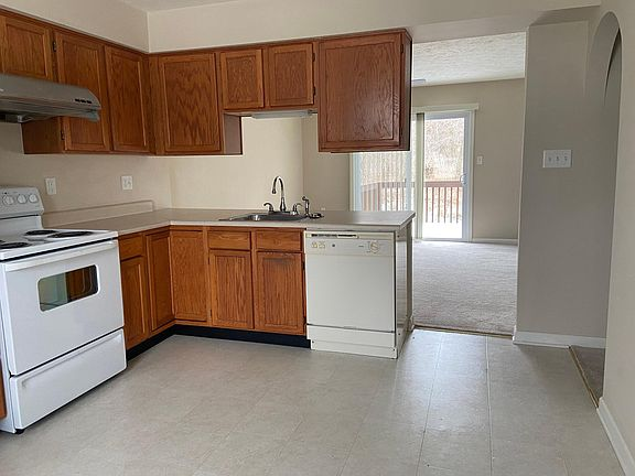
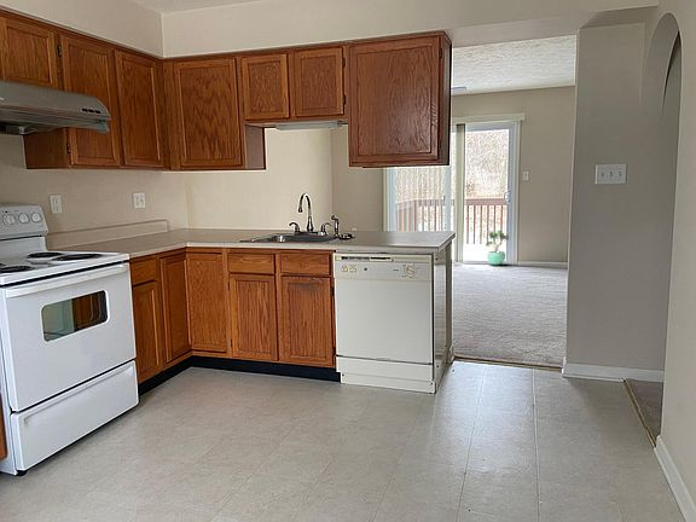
+ potted plant (497, 246)
